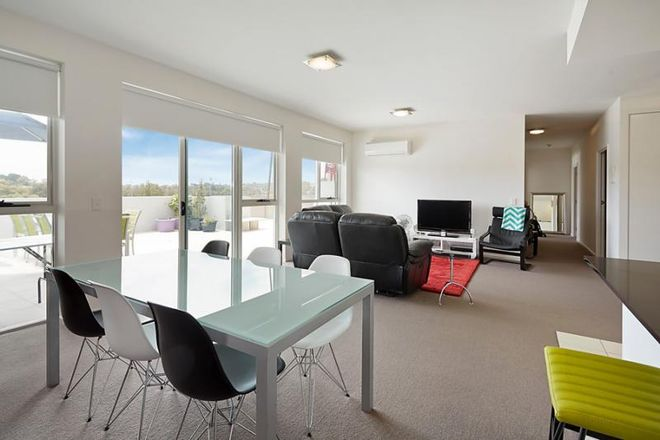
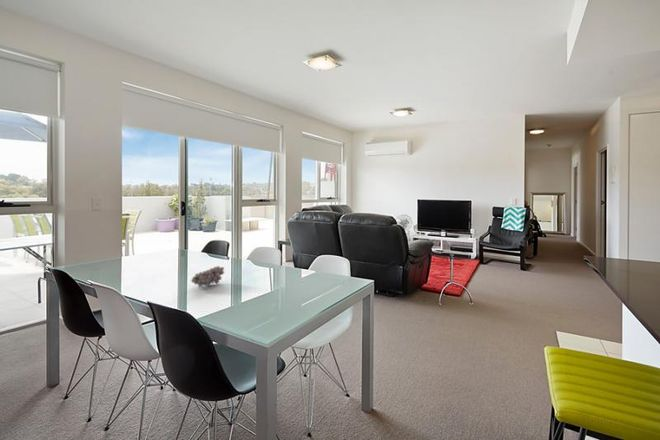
+ fruit (207, 276)
